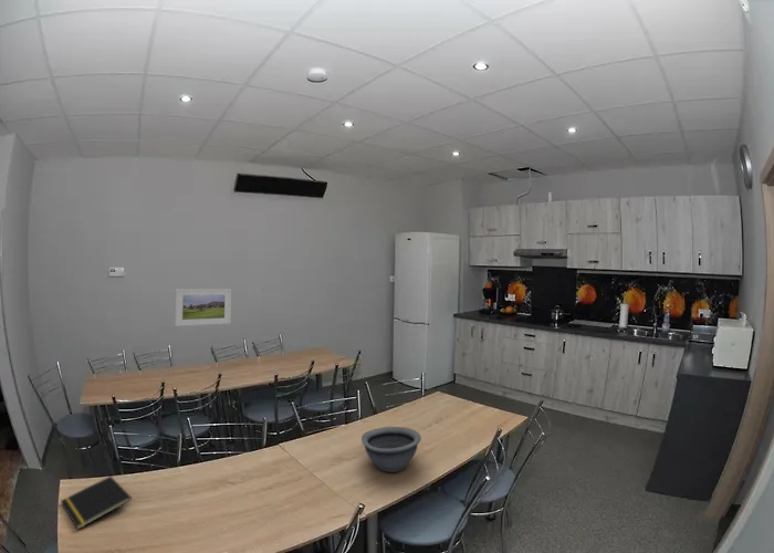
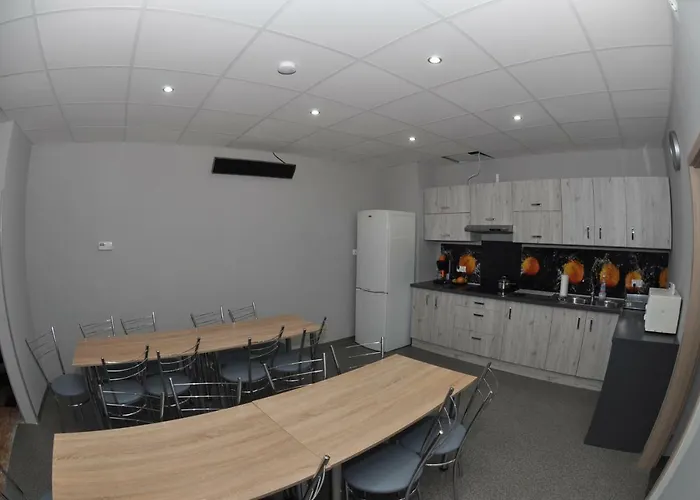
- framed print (203, 306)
- bowl (389, 450)
- notepad (95, 500)
